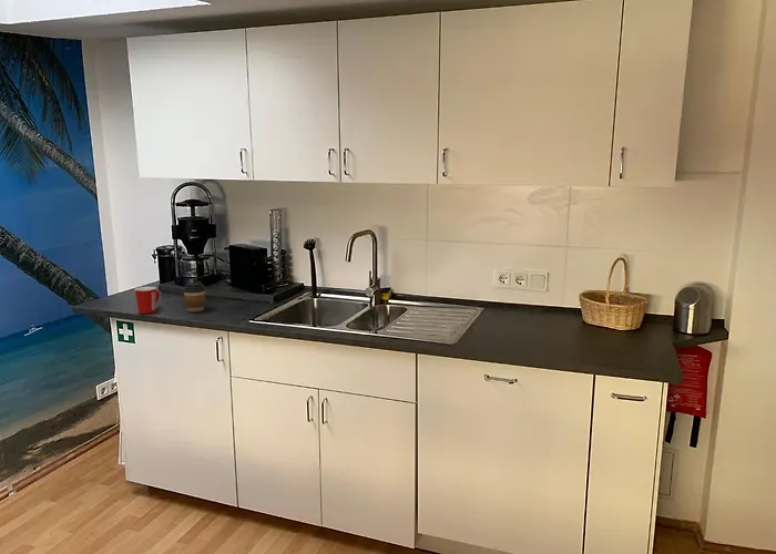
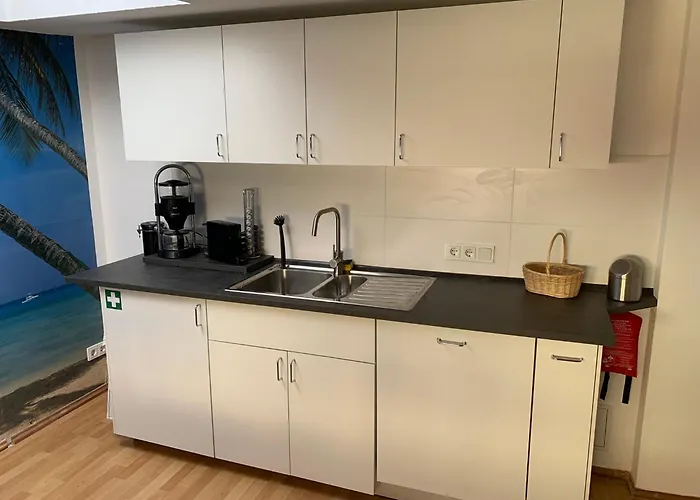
- coffee cup (194, 296)
- mug (149, 299)
